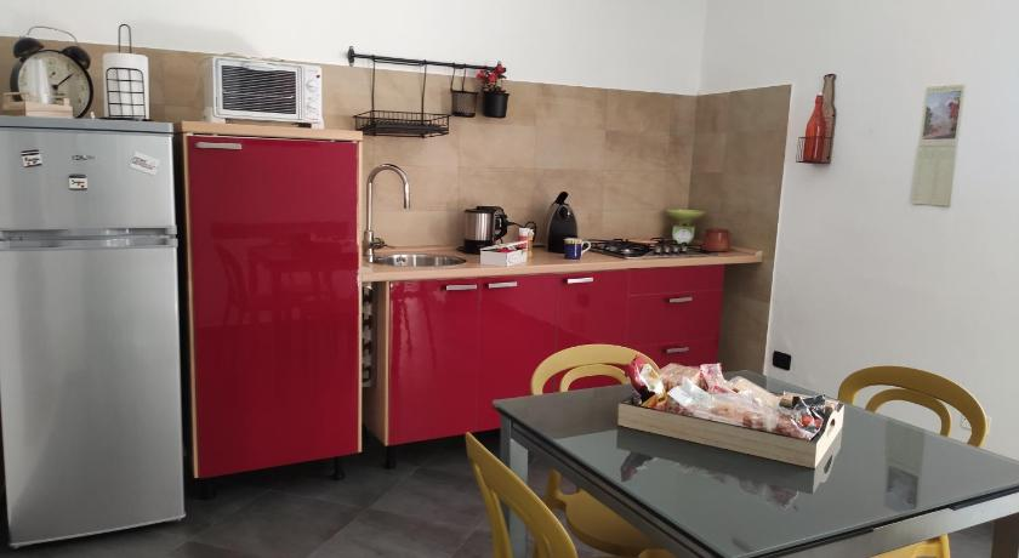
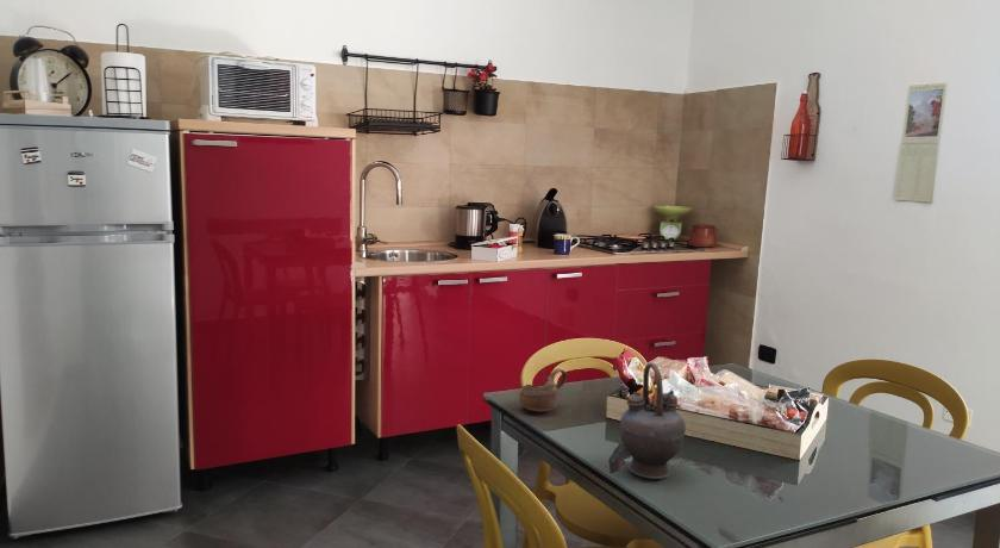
+ teapot (650, 416)
+ cup (544, 391)
